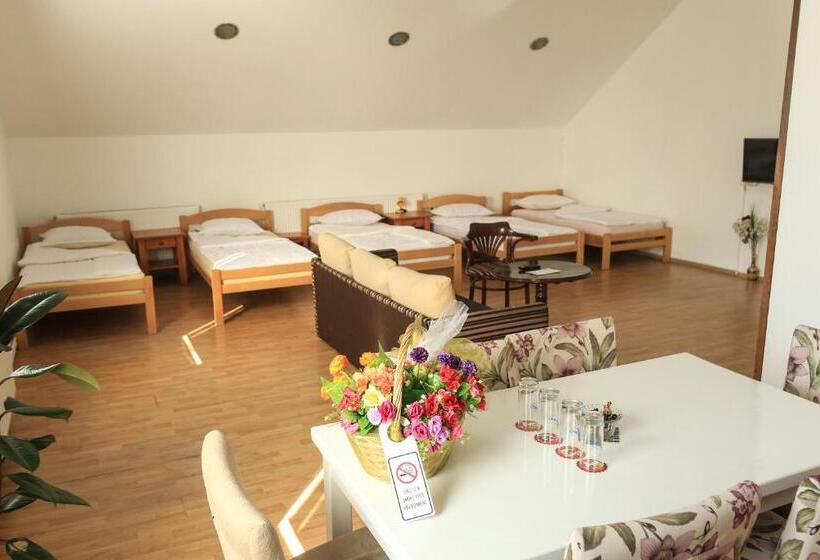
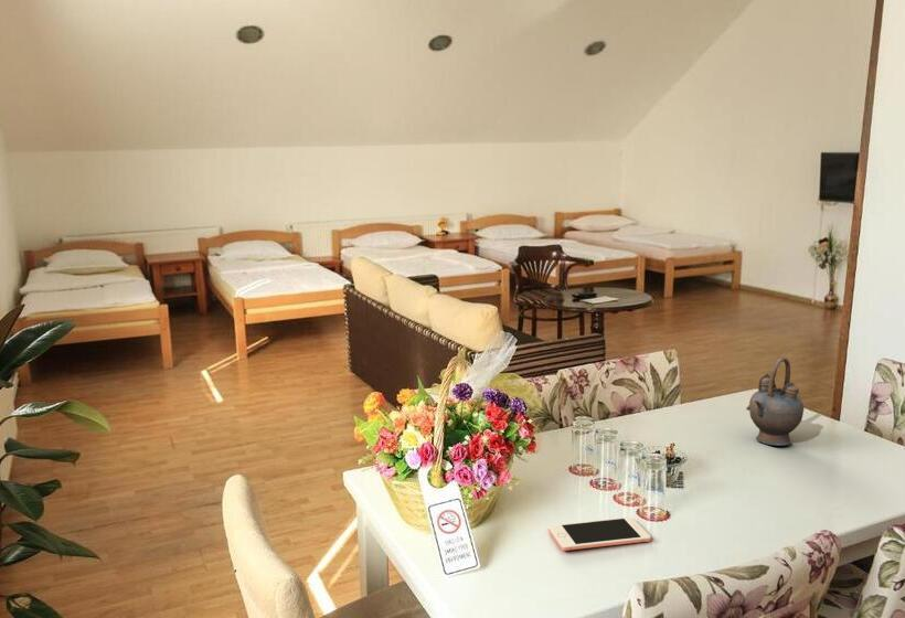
+ teapot (773, 401)
+ cell phone (598, 533)
